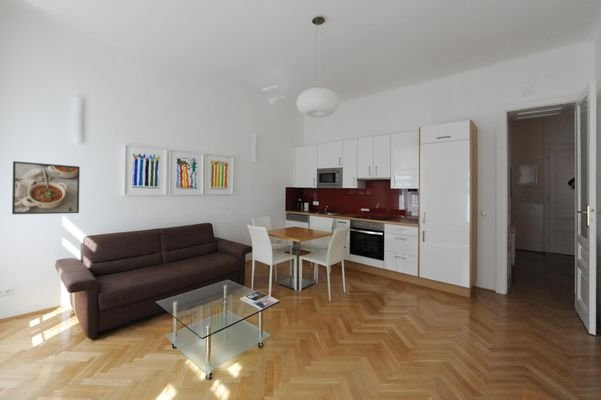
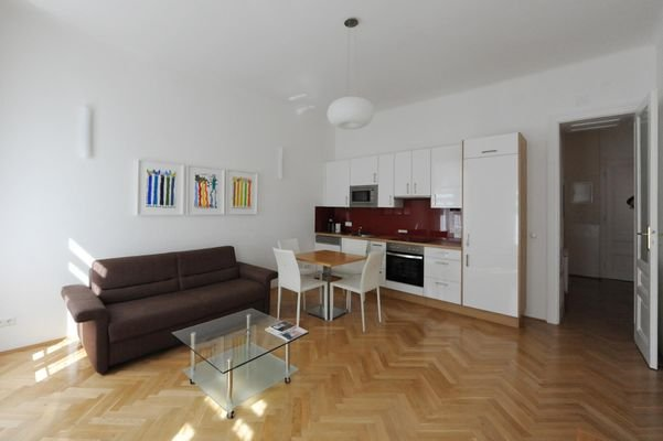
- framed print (48, 188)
